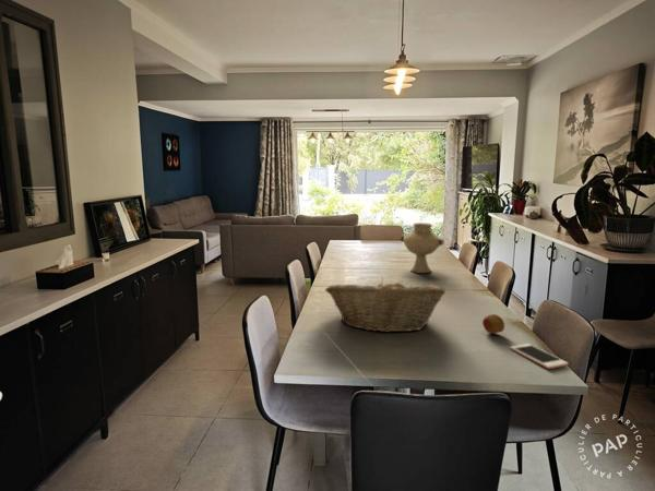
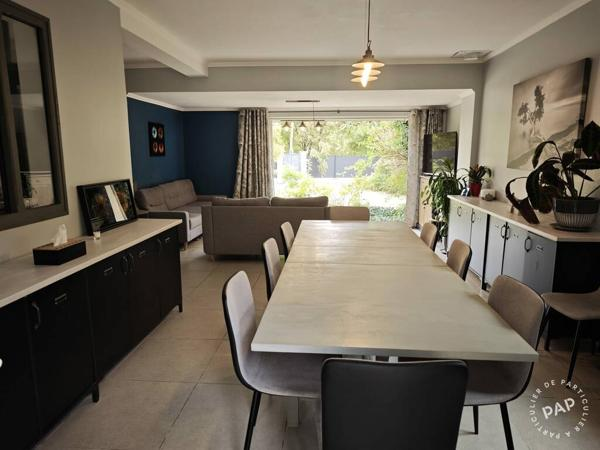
- apple (493, 324)
- vase (421, 247)
- cell phone (537, 355)
- fruit basket (384, 299)
